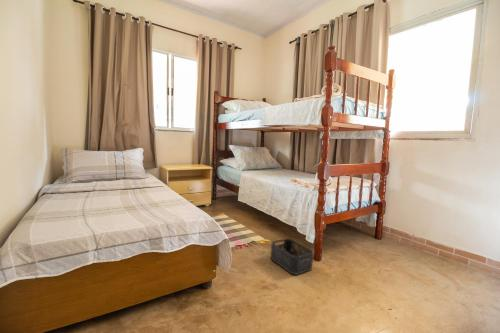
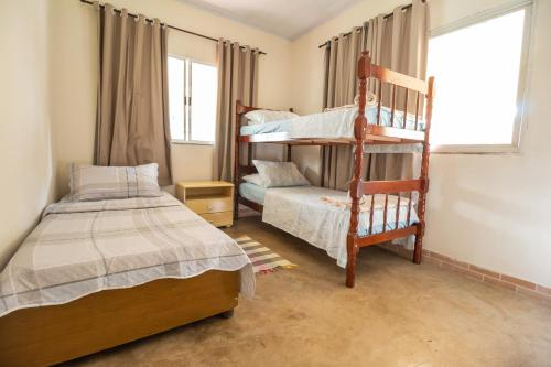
- storage bin (291, 255)
